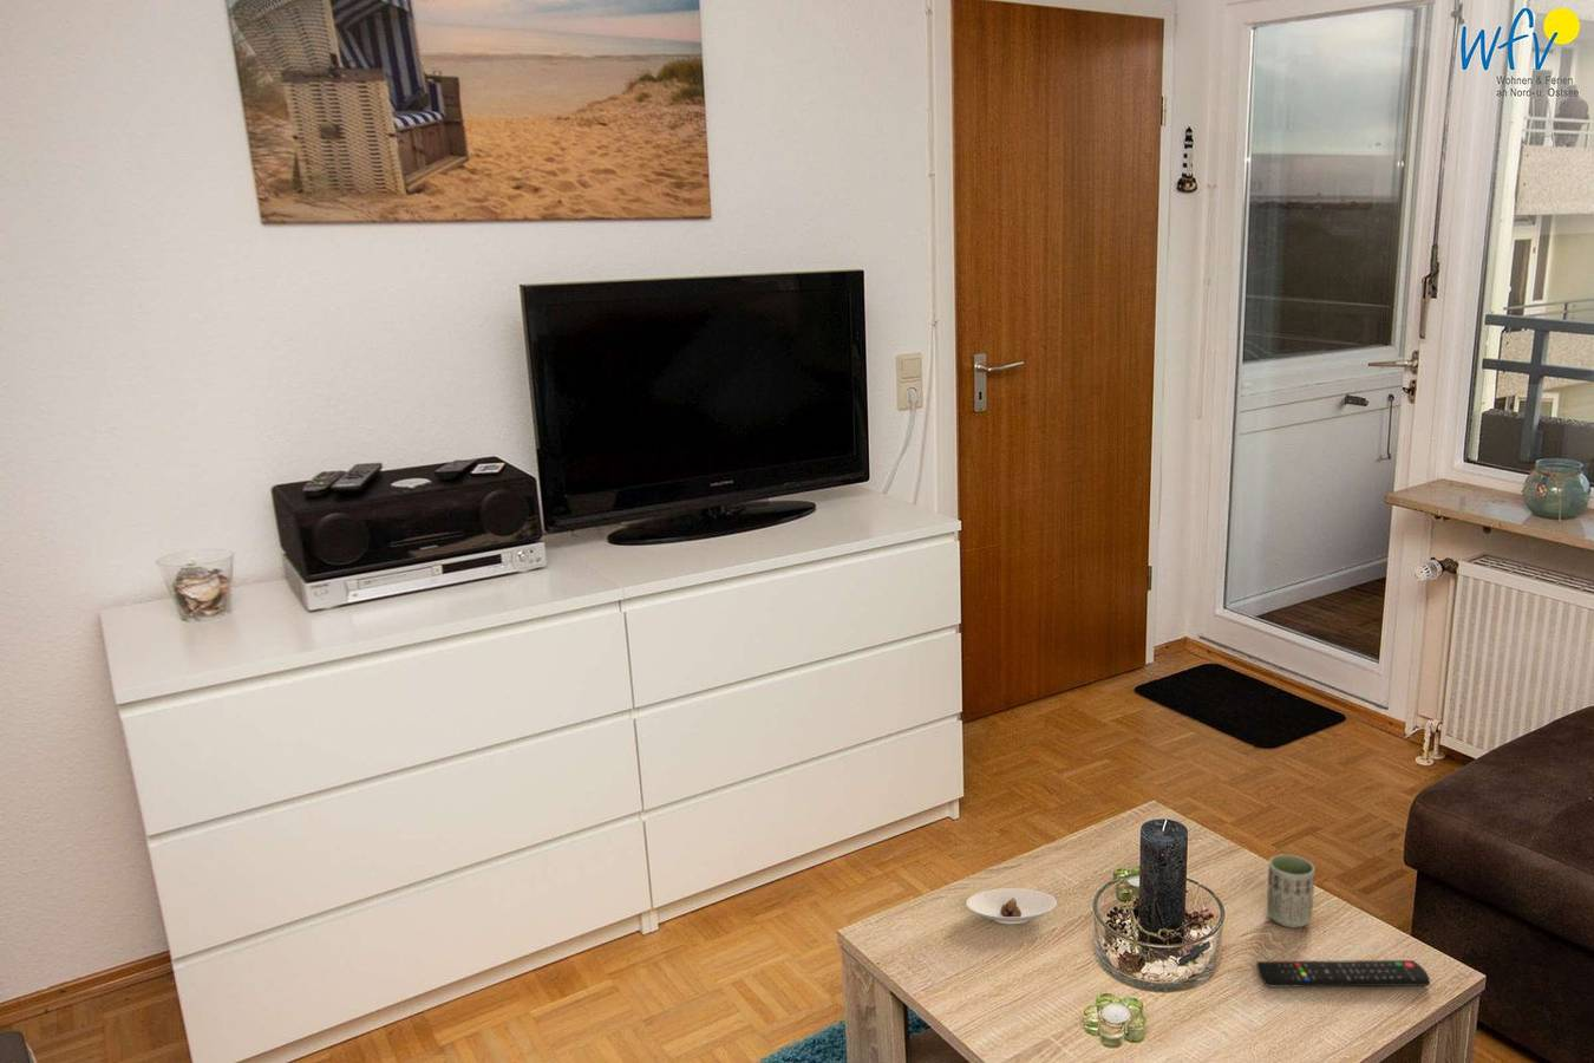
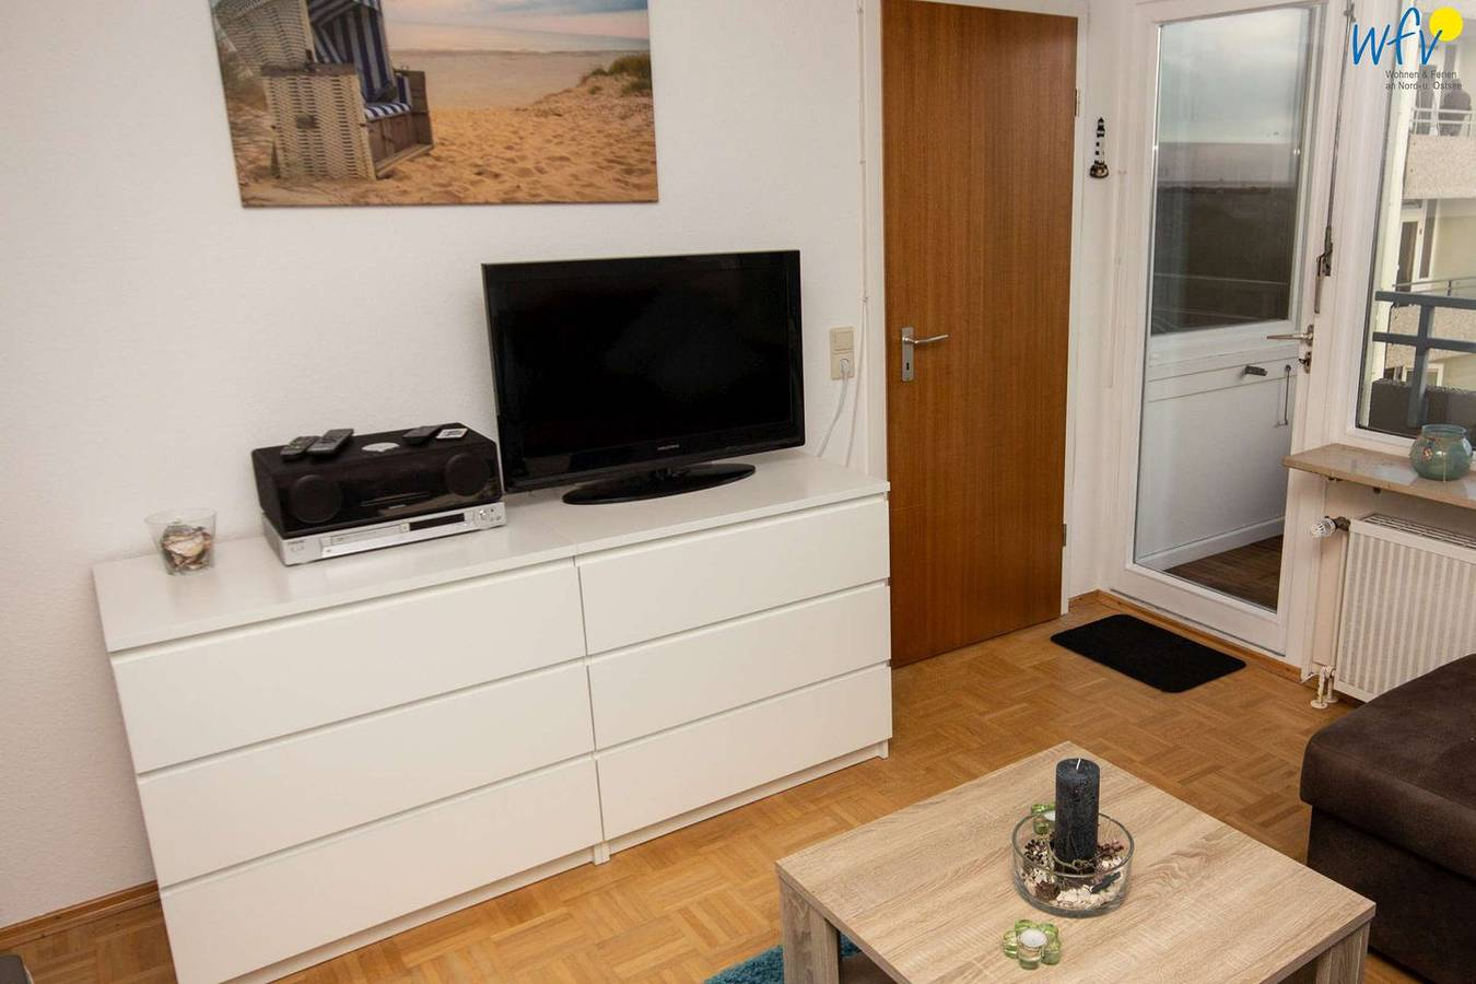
- remote control (1343, 974)
- saucer (1010, 908)
- cup (1289, 892)
